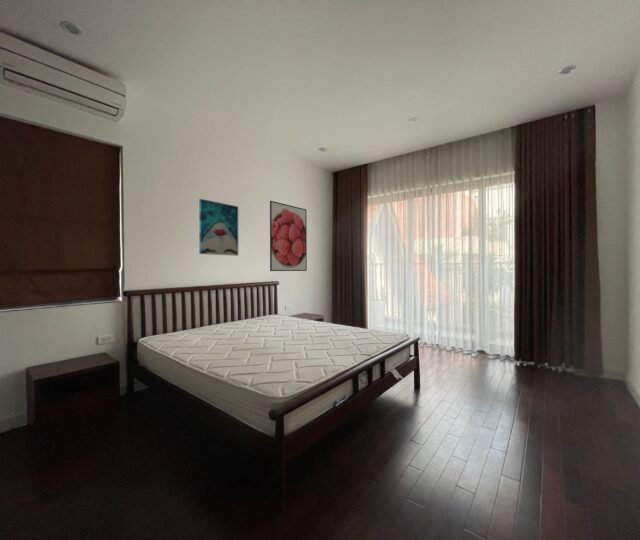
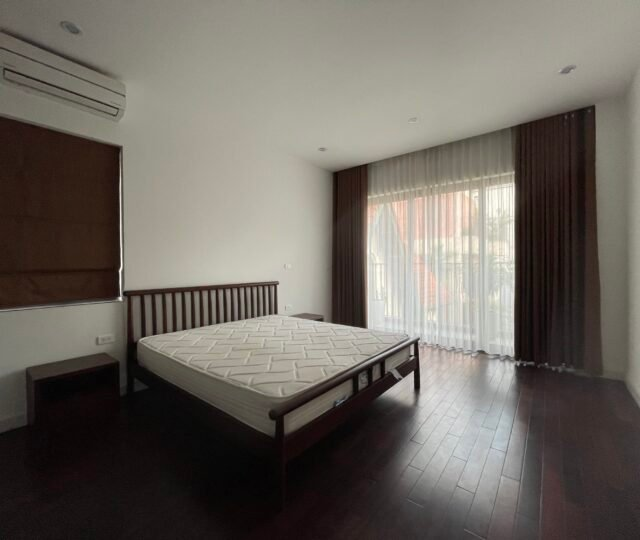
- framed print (289, 238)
- wall art (219, 228)
